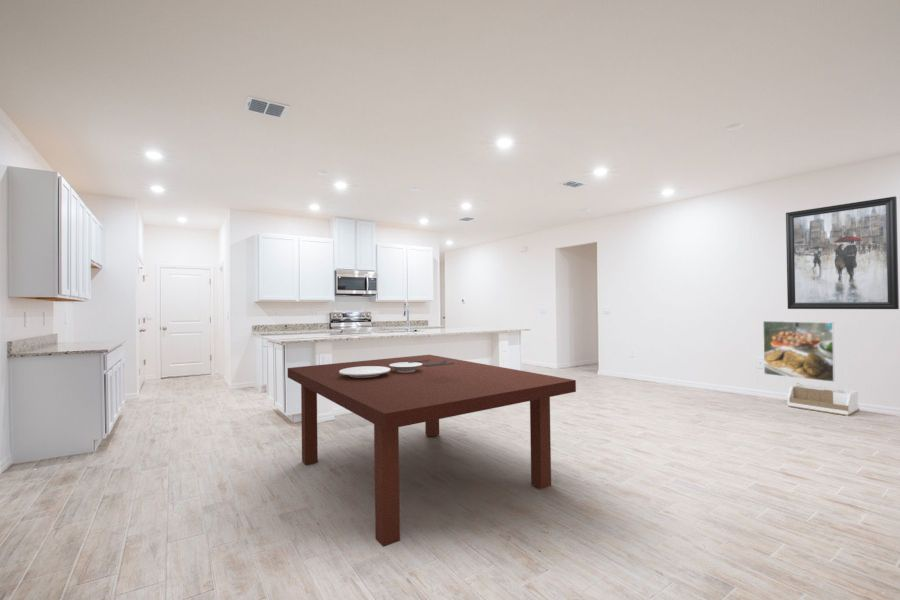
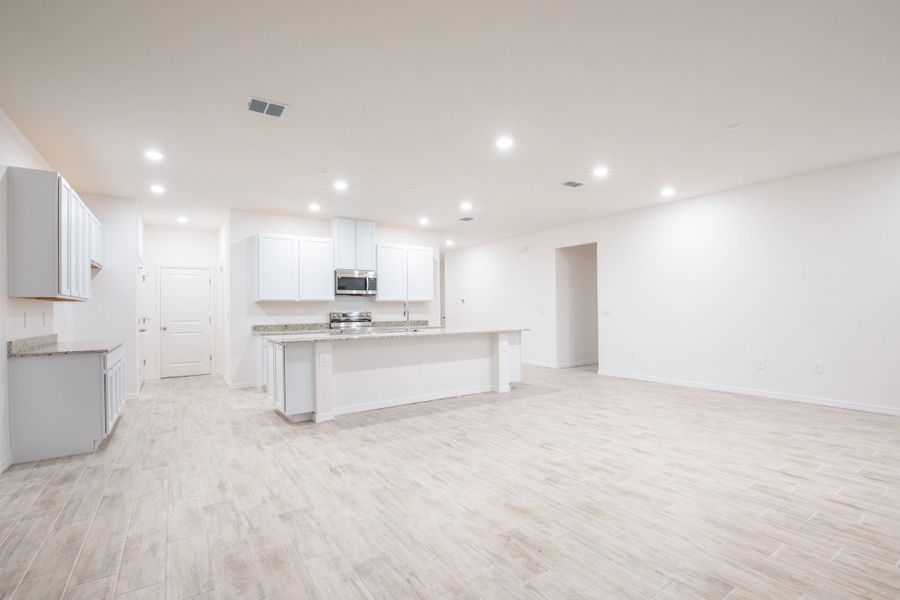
- storage bin (820, 398)
- wall art (837, 257)
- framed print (797, 349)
- dining table (415, 415)
